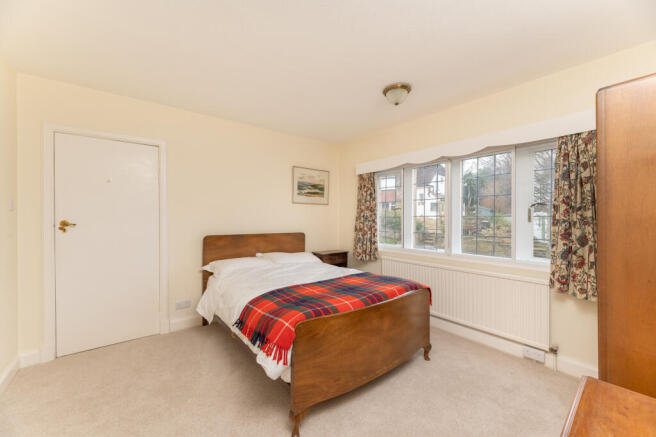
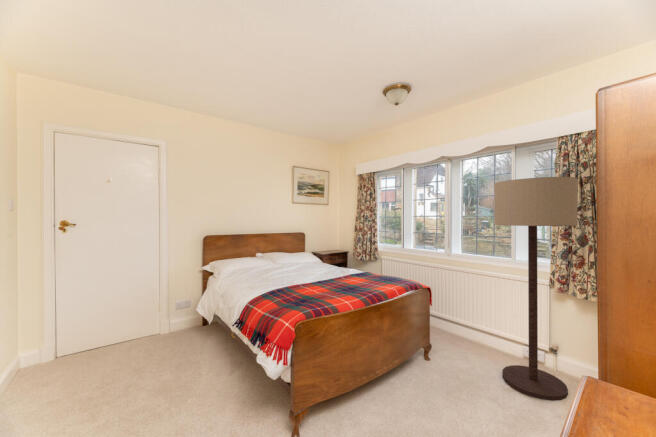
+ floor lamp (532, 282)
